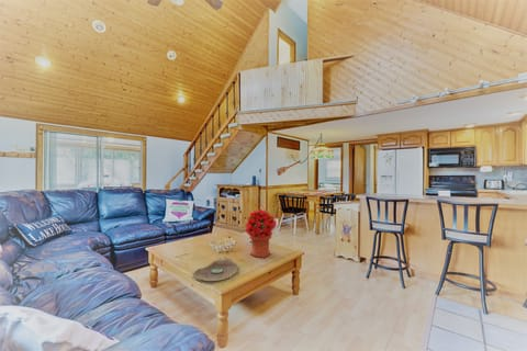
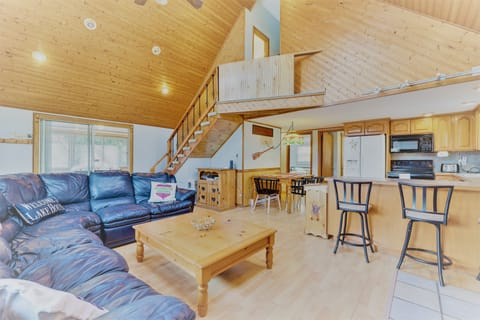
- bouquet (260, 231)
- decorative bowl (216, 269)
